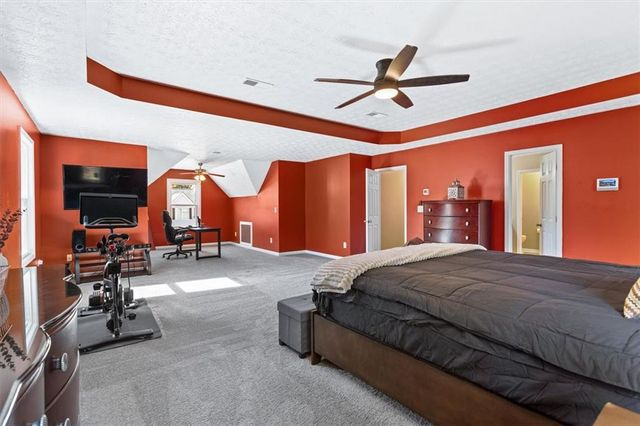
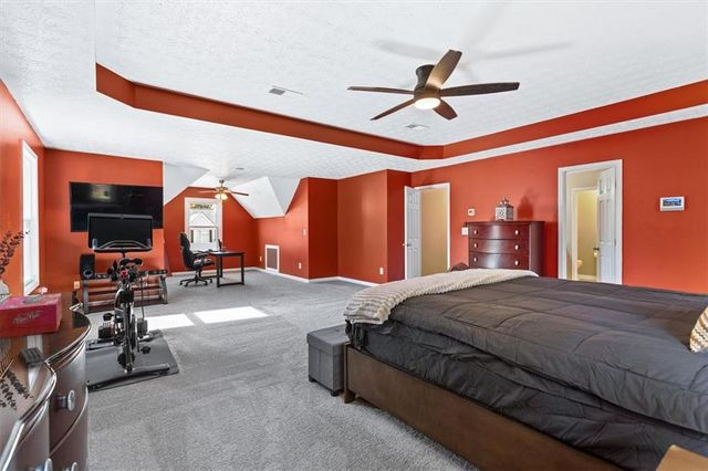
+ tissue box (33, 313)
+ remote control (32, 355)
